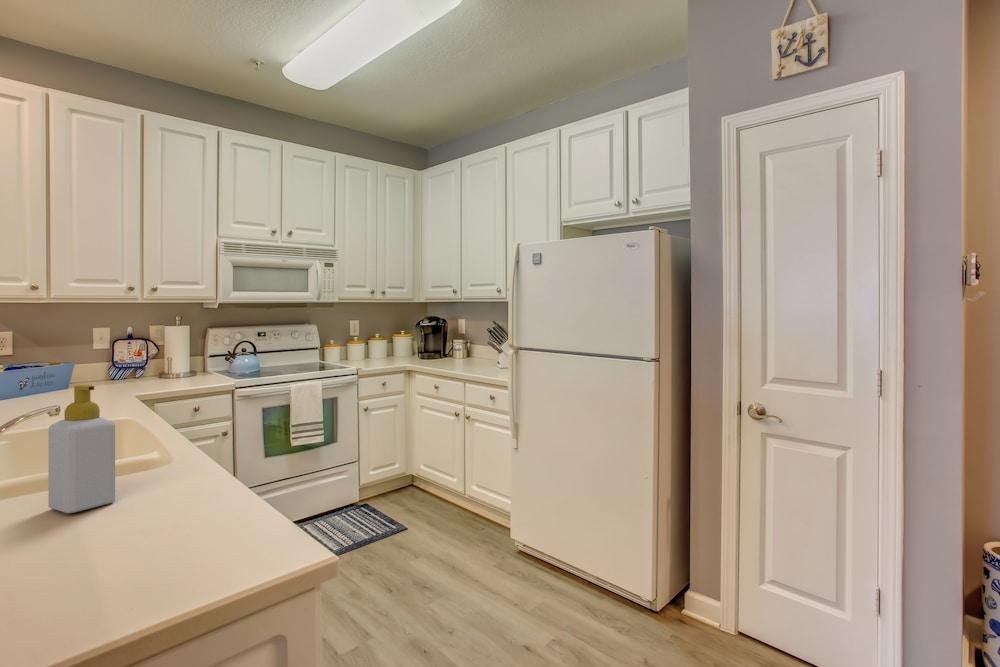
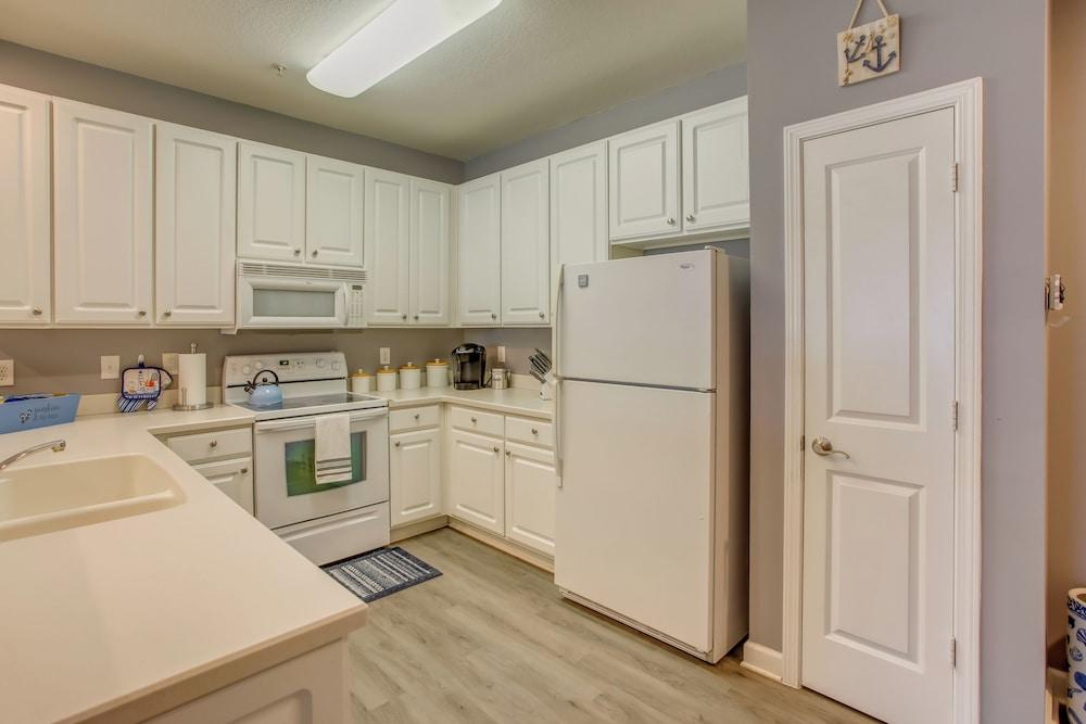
- soap bottle (82, 445)
